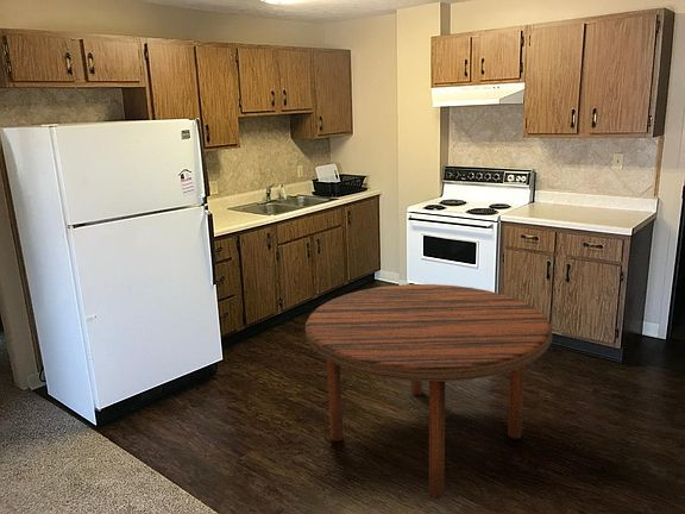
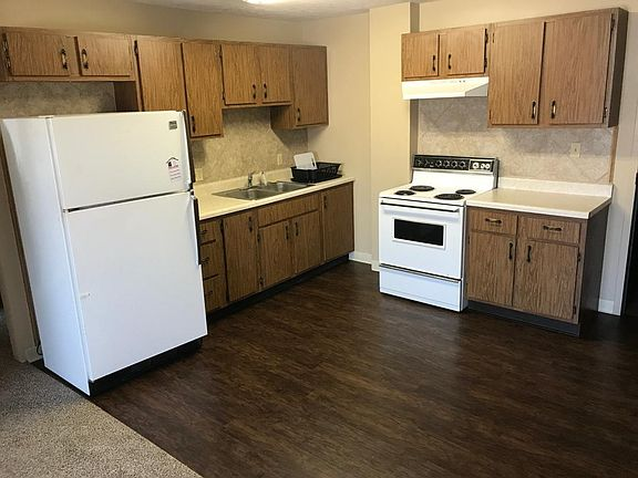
- dining table (425, 378)
